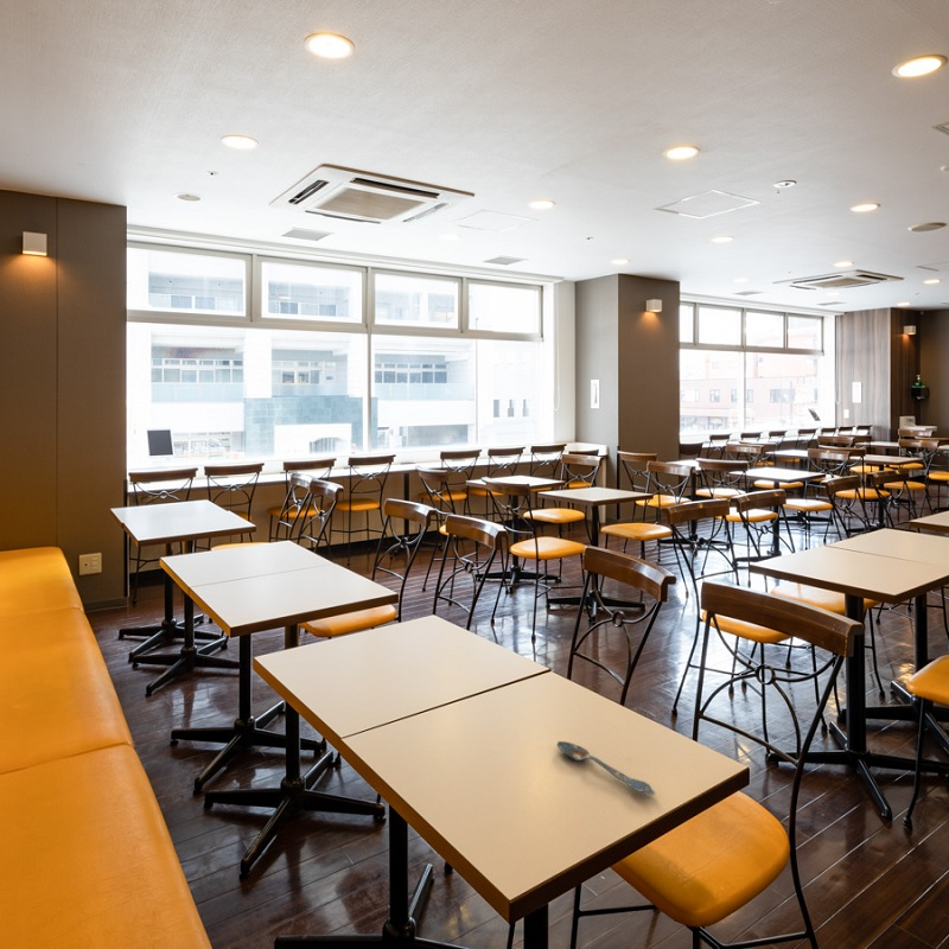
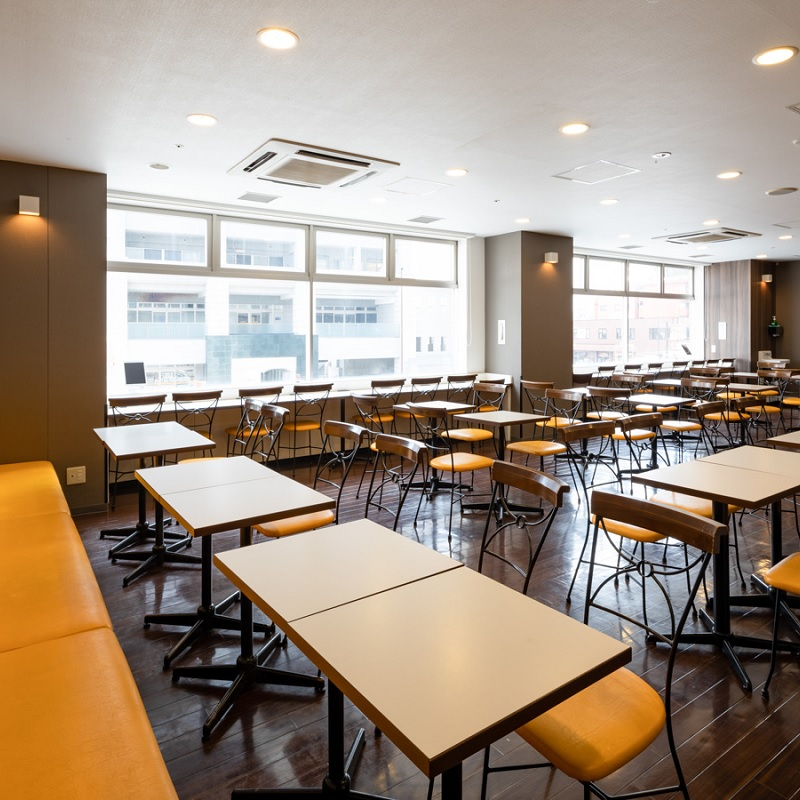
- spoon (603, 765)
